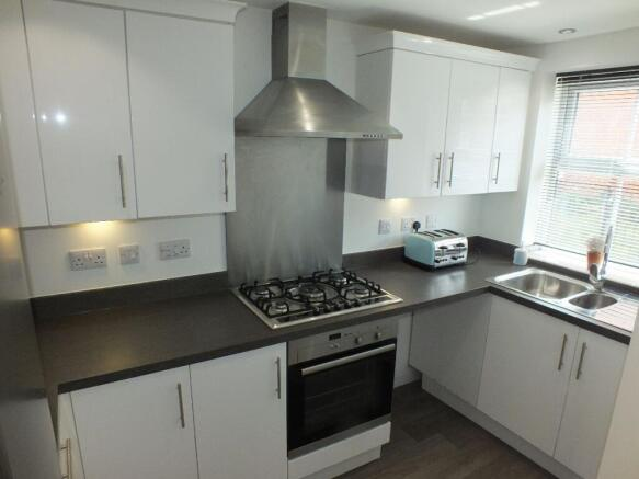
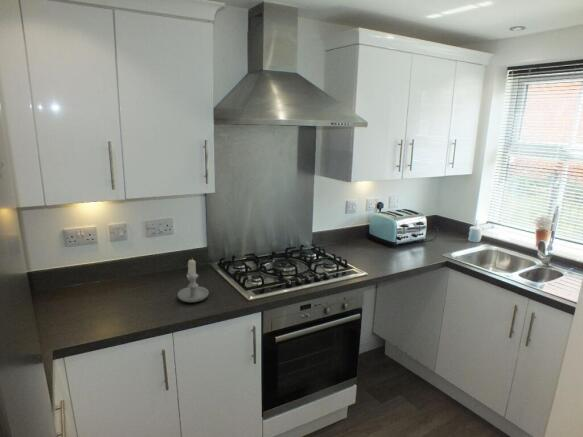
+ candle (192, 278)
